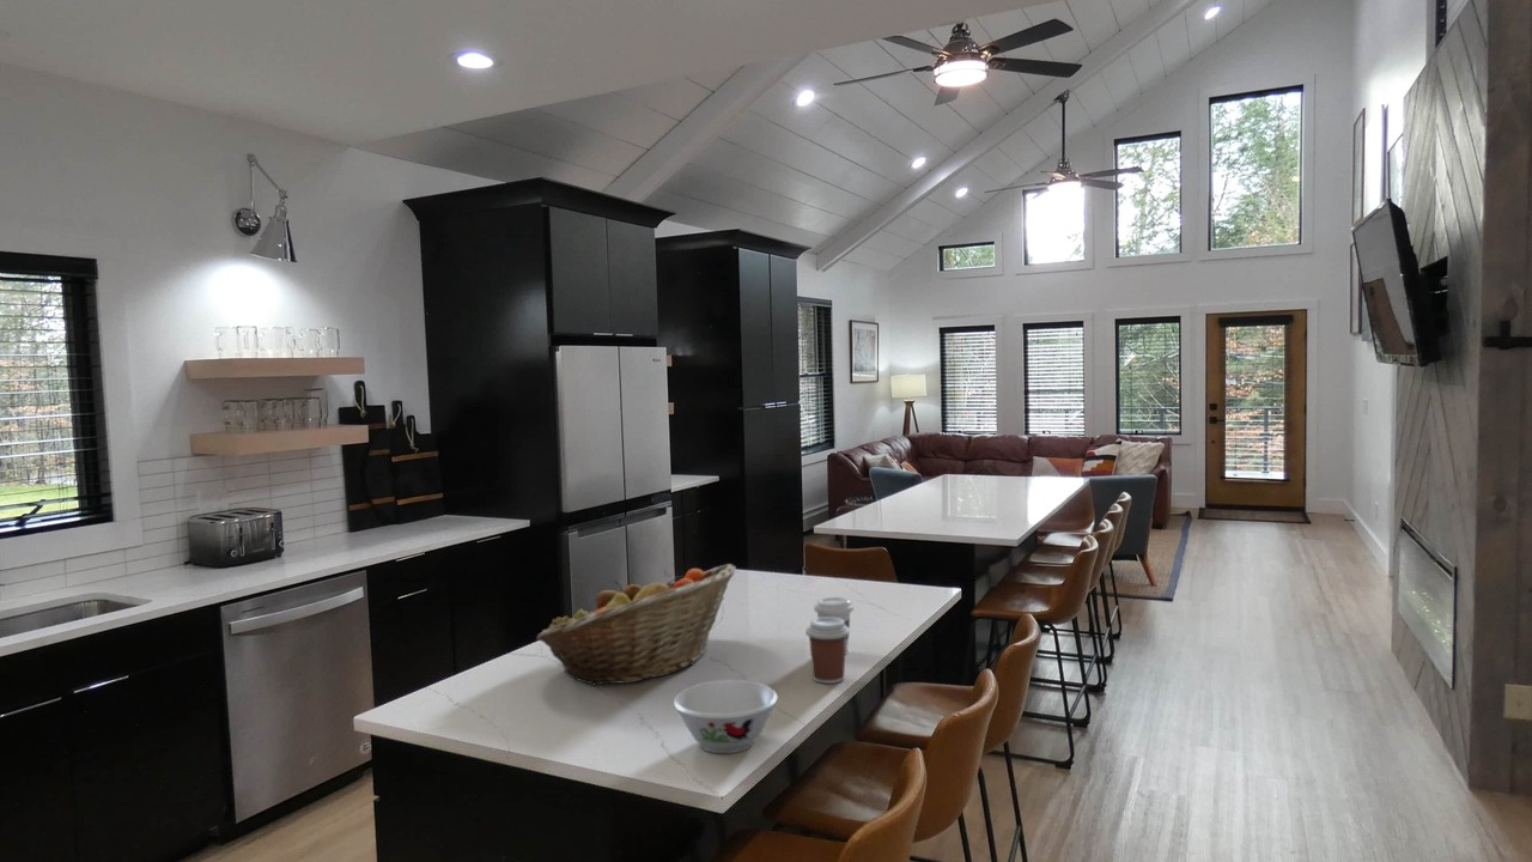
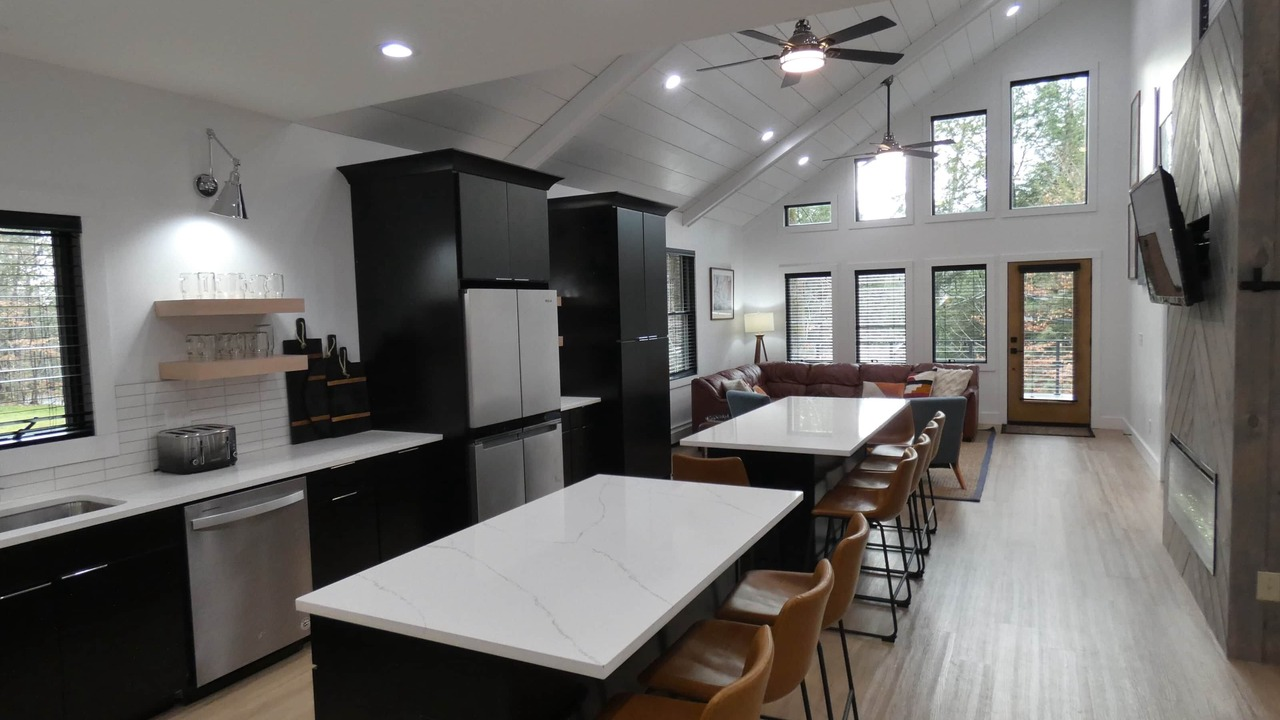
- fruit basket (643, 617)
- bowl (725, 718)
- coffee cup (838, 618)
- coffee cup (827, 649)
